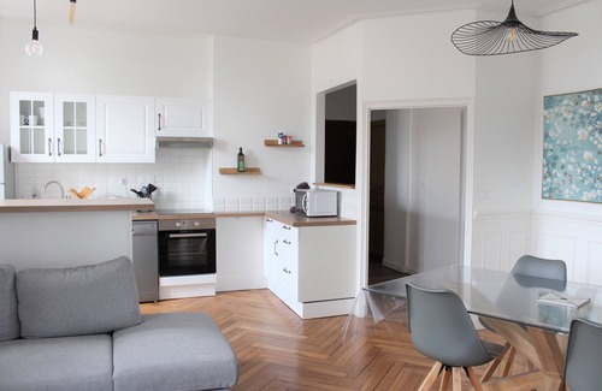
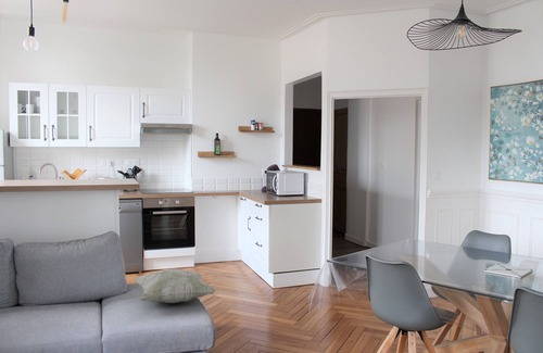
+ decorative pillow (173, 285)
